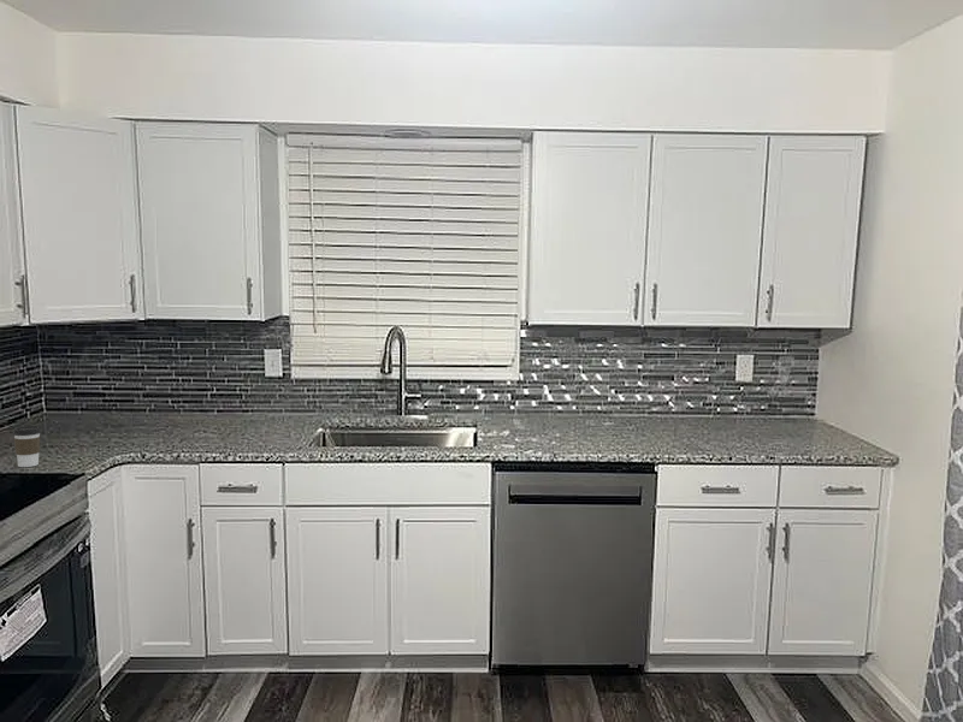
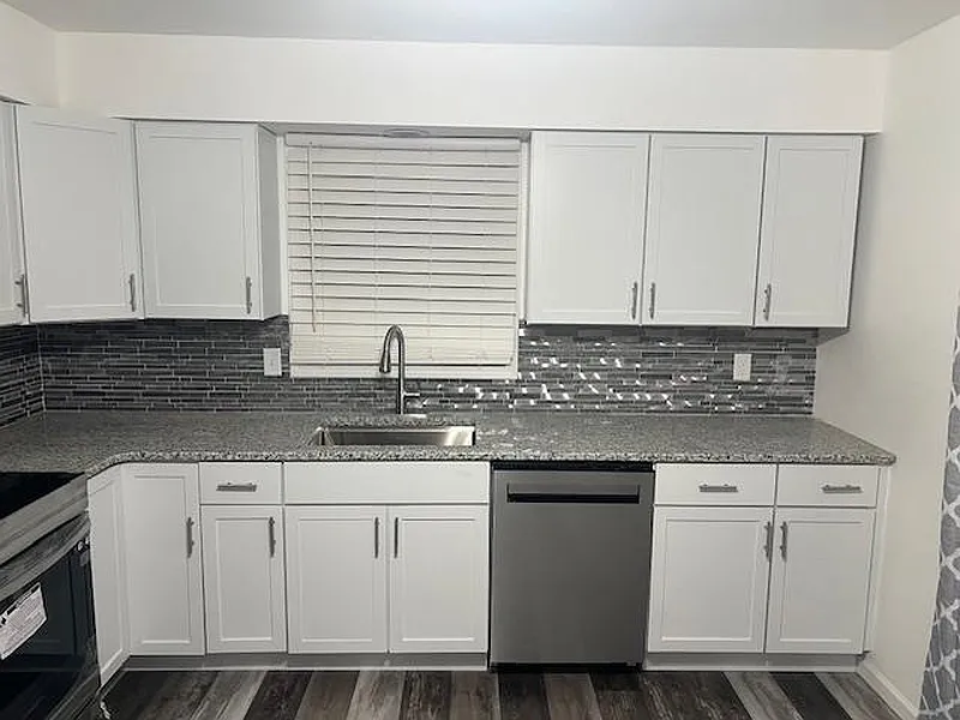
- coffee cup (26, 446)
